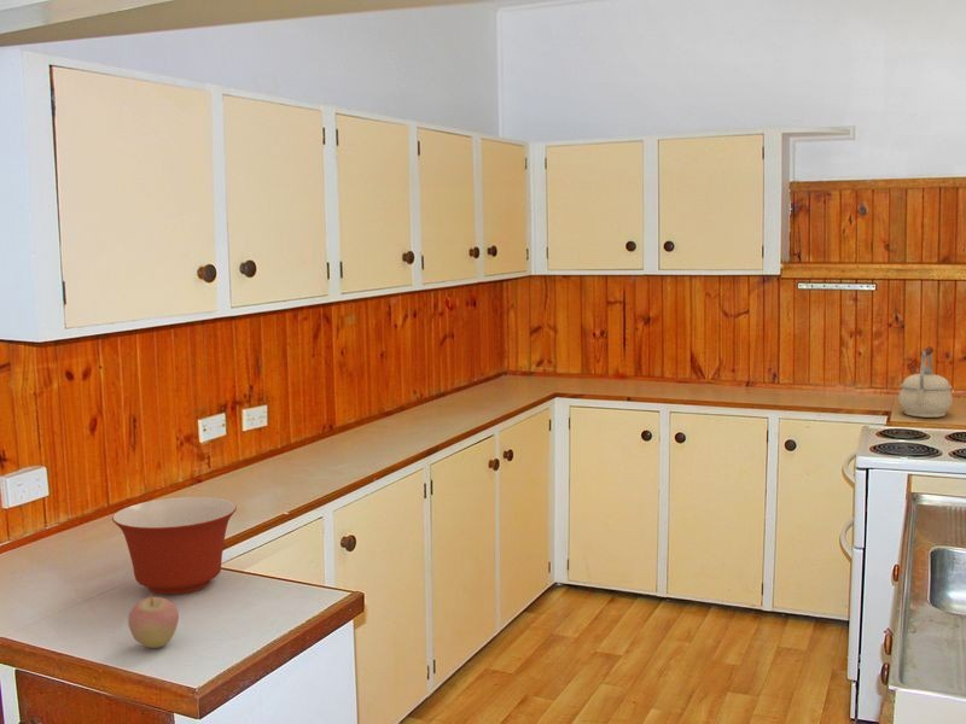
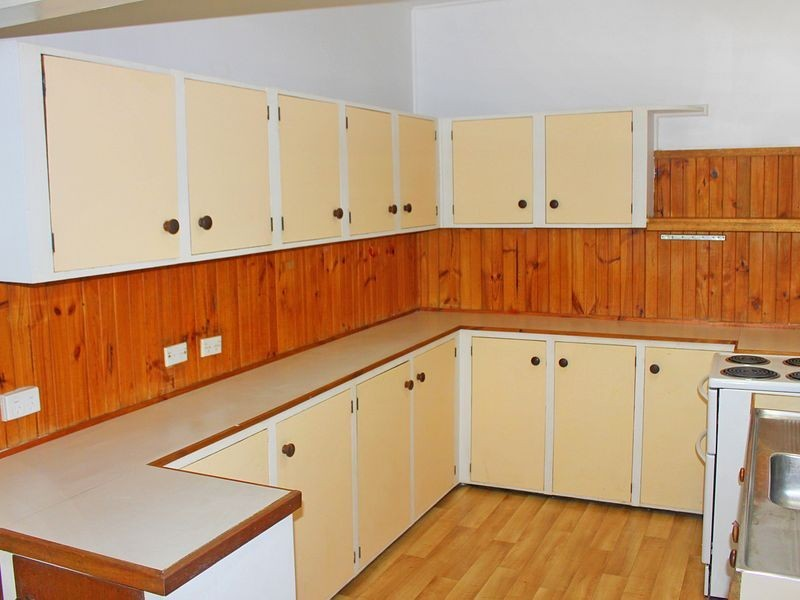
- apple (153, 619)
- kettle (925, 381)
- mixing bowl (176, 548)
